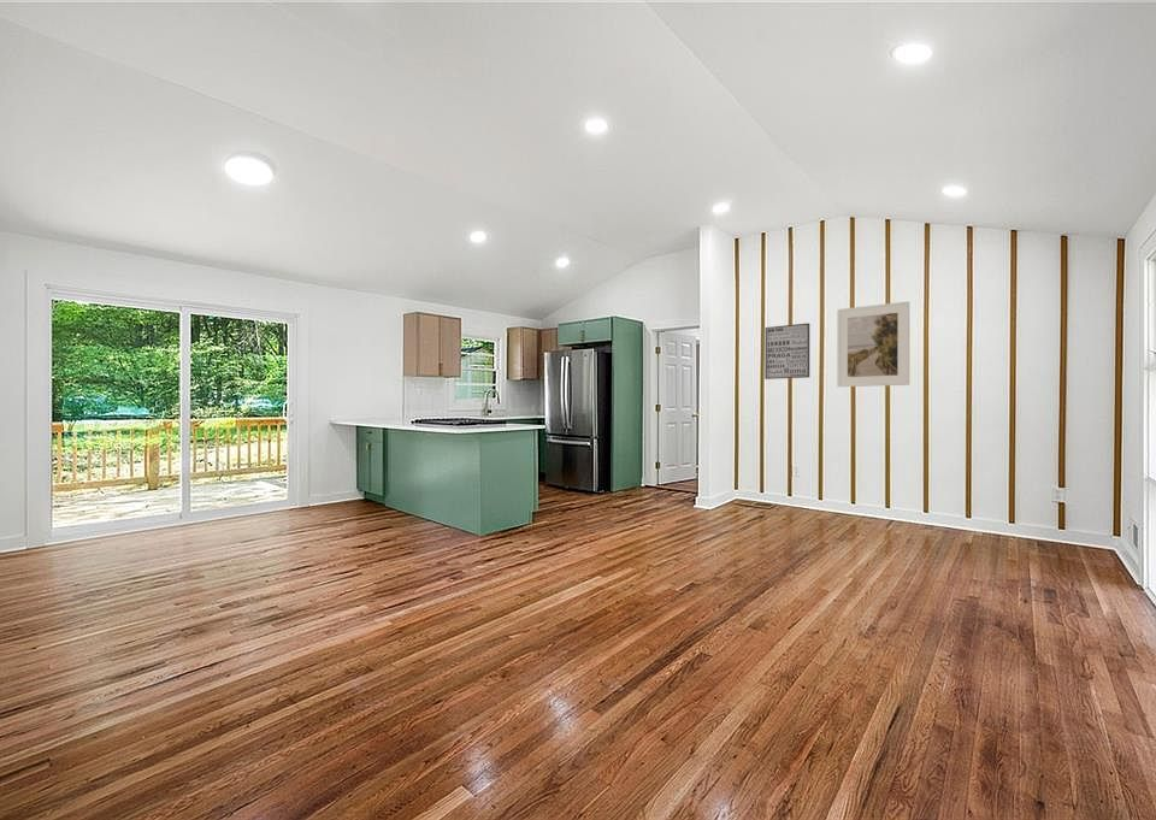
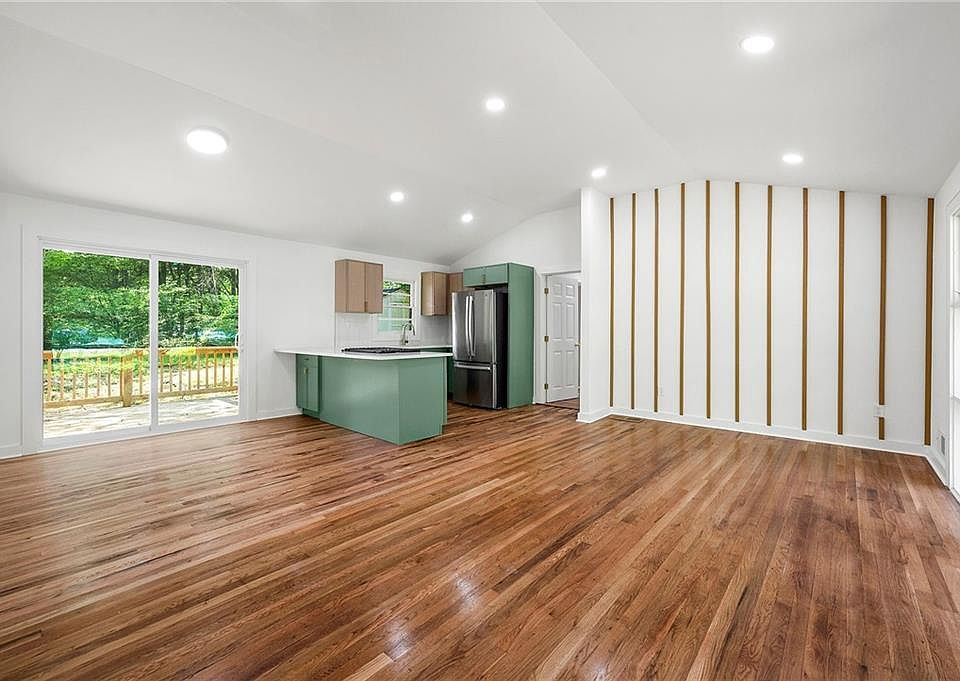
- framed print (872, 346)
- wall art (786, 352)
